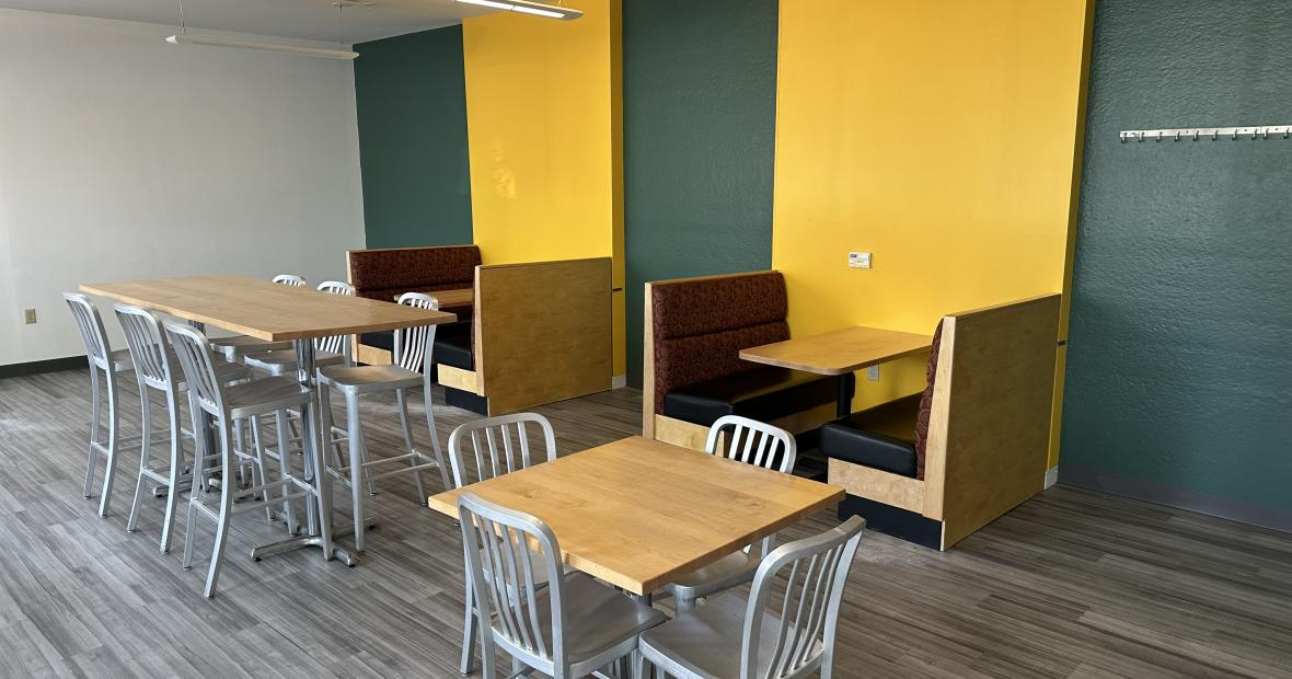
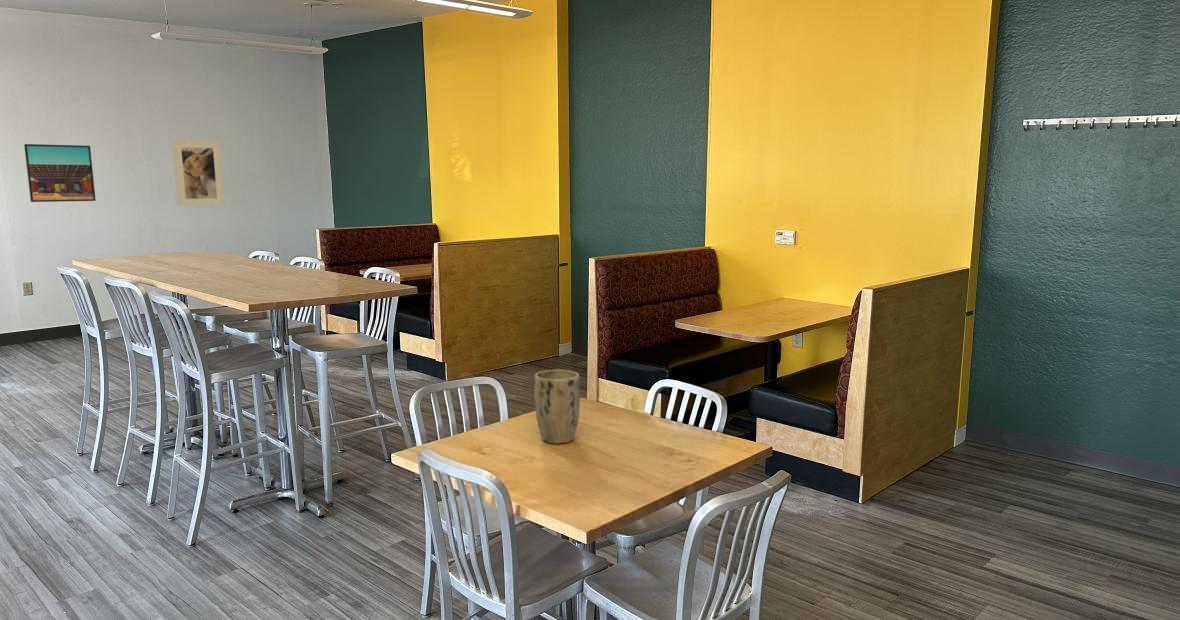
+ plant pot (557, 406)
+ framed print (199, 173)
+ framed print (61, 173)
